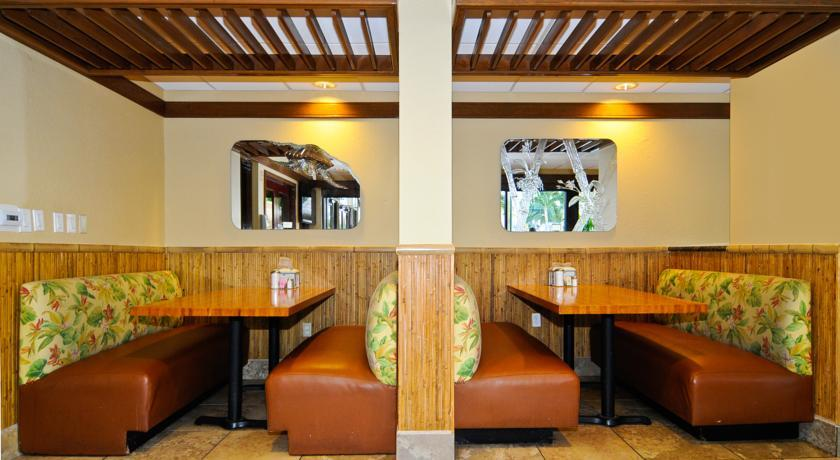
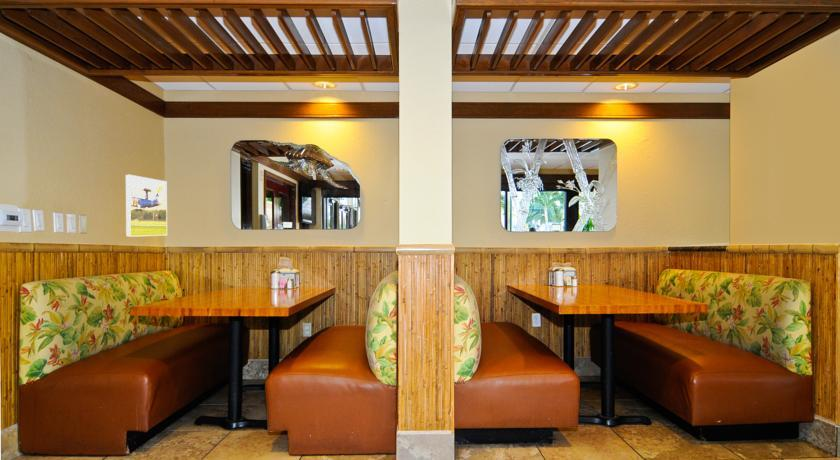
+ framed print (147, 207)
